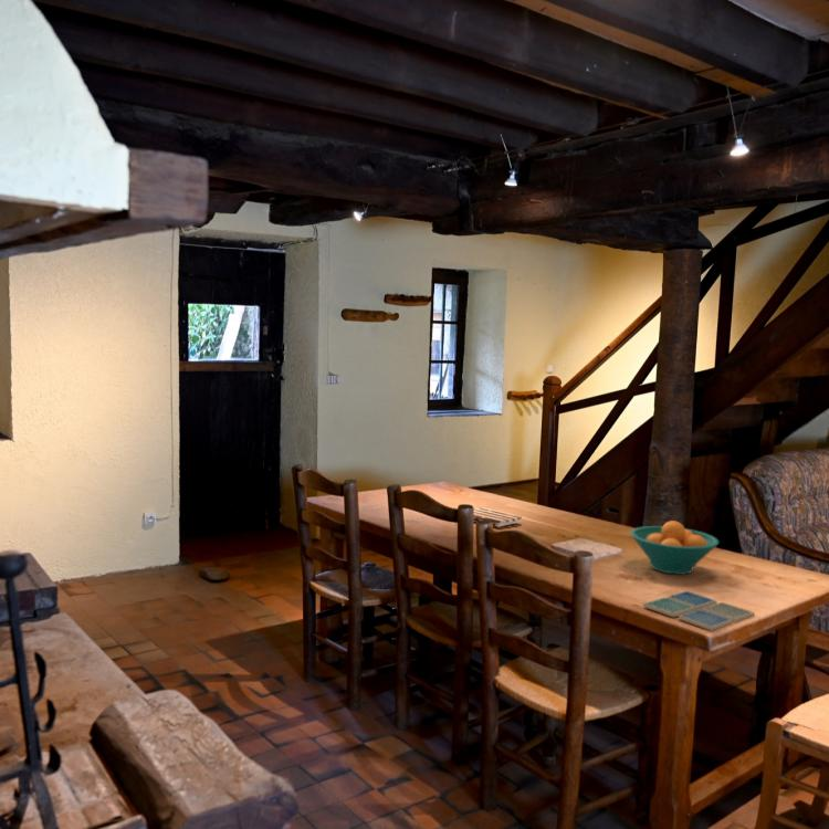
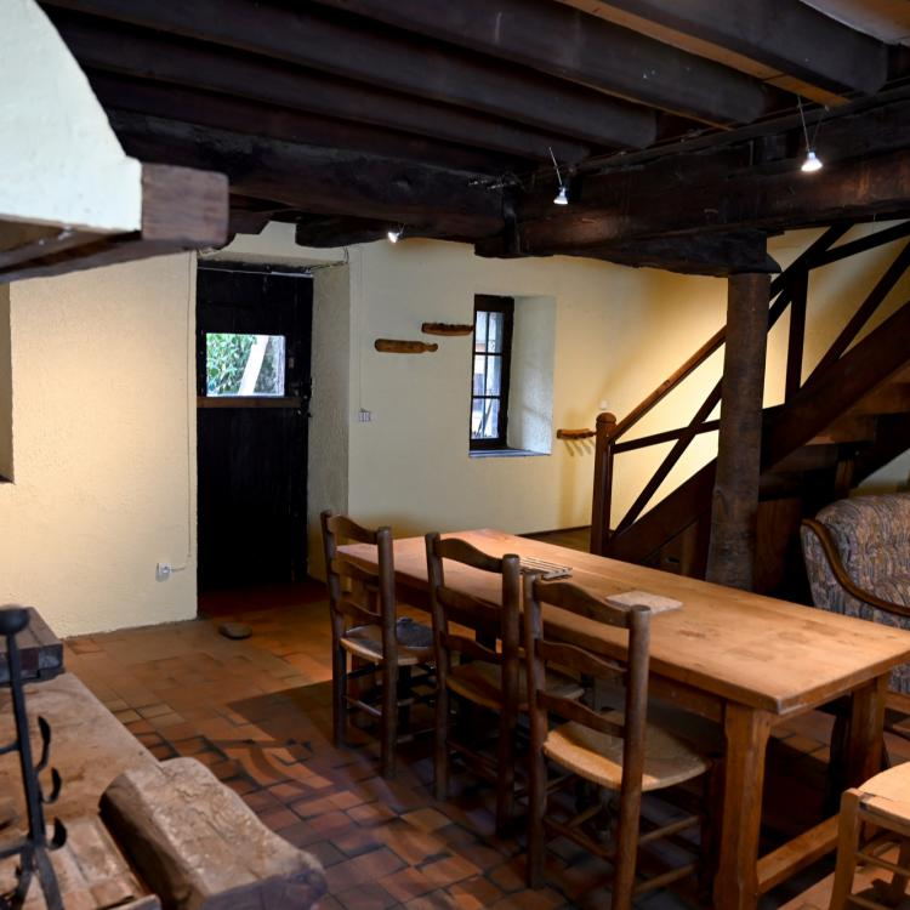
- drink coaster (697, 609)
- fruit bowl (673, 545)
